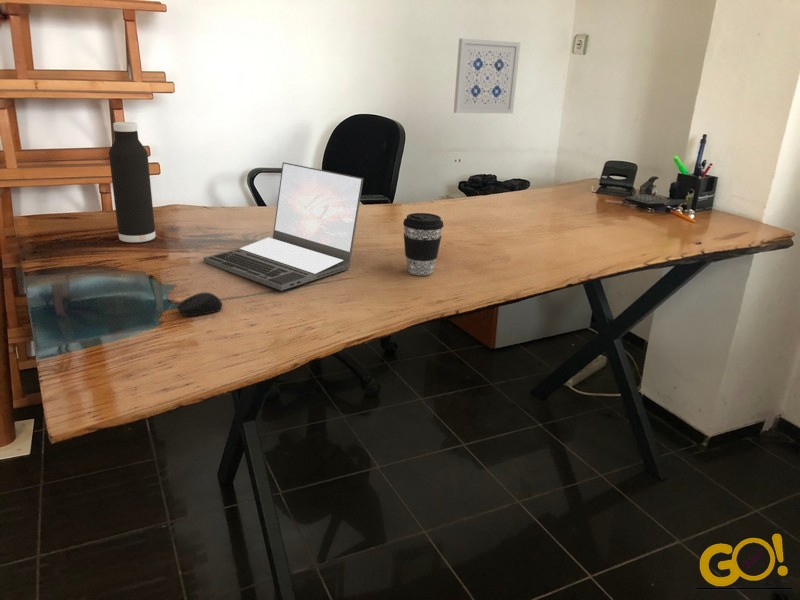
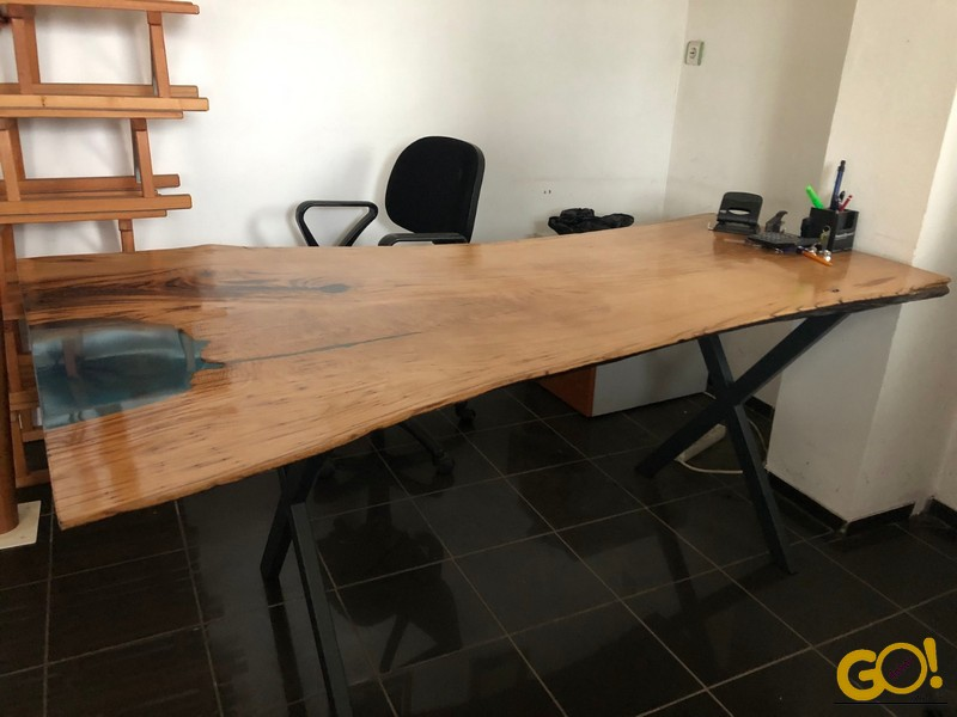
- coffee cup (422, 244)
- laptop (282, 220)
- water bottle (131, 182)
- computer mouse (199, 303)
- wall art (487, 77)
